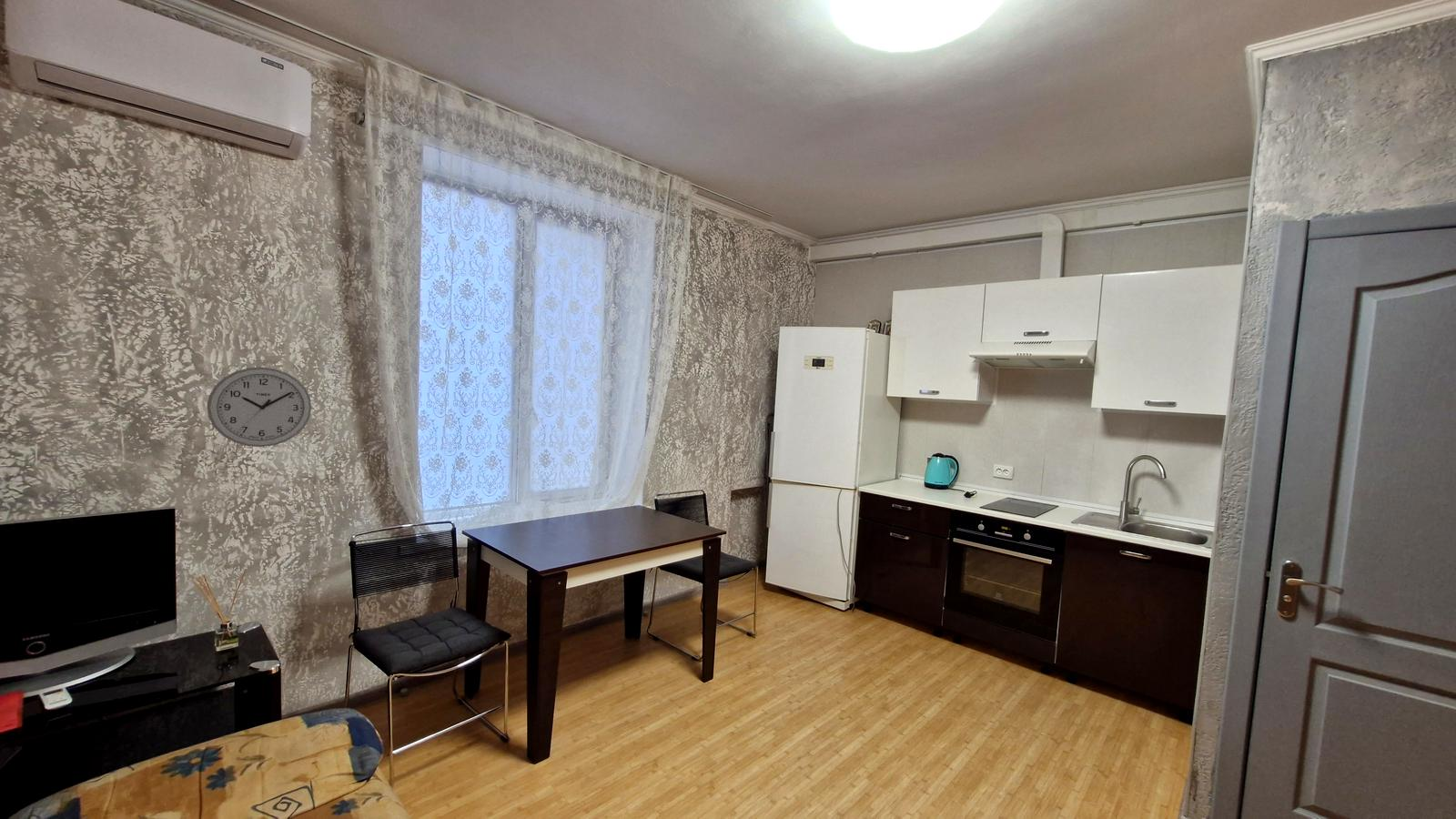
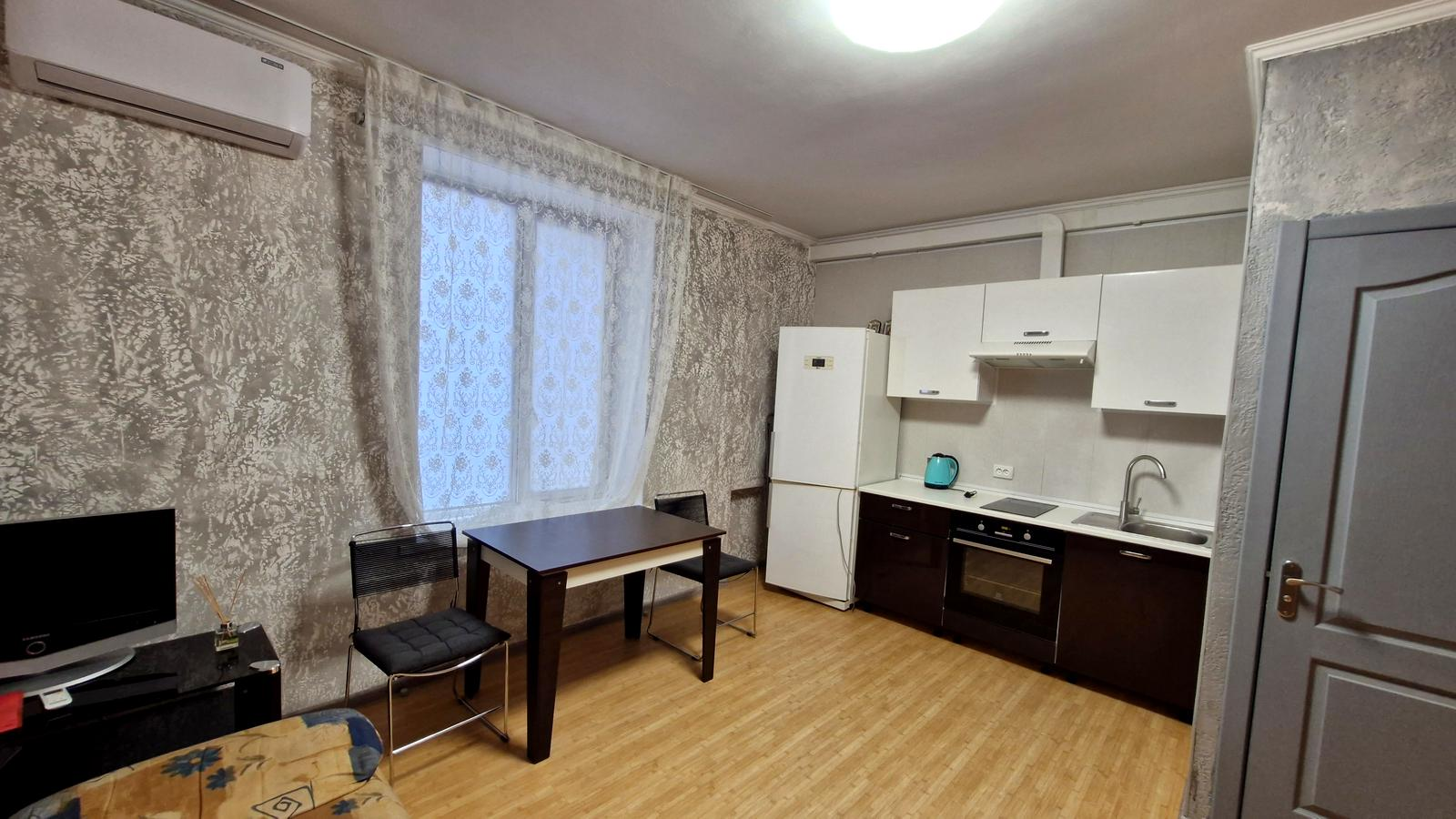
- wall clock (262, 407)
